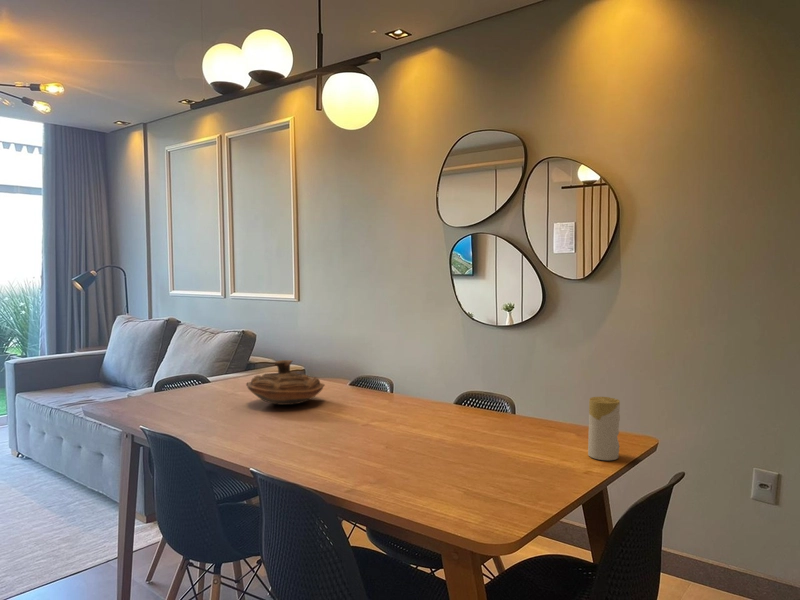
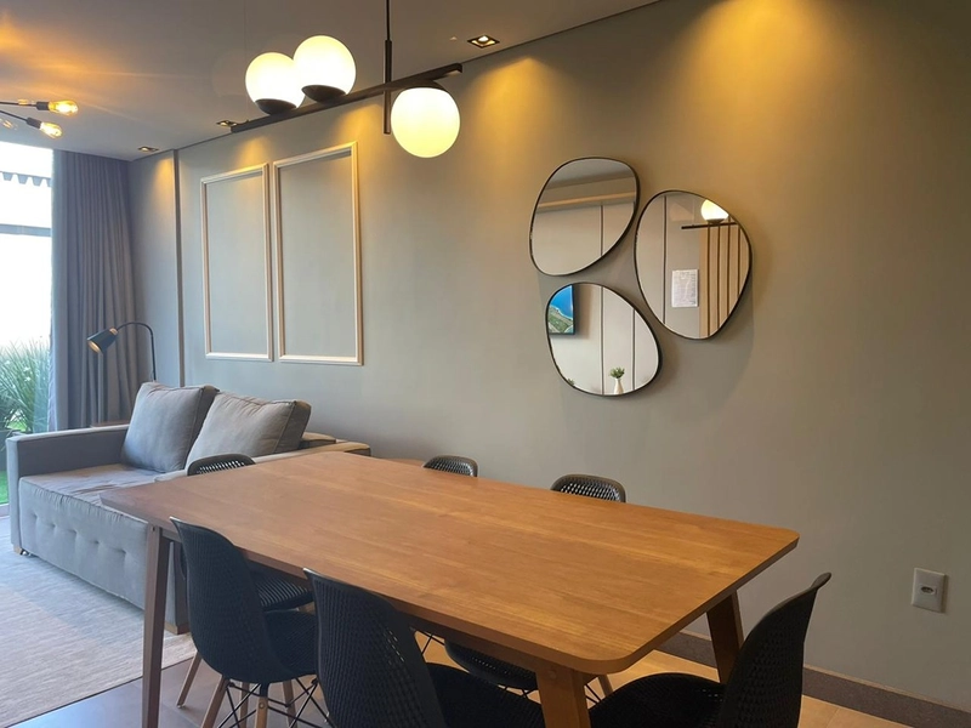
- decorative bowl (286, 381)
- candle (604, 427)
